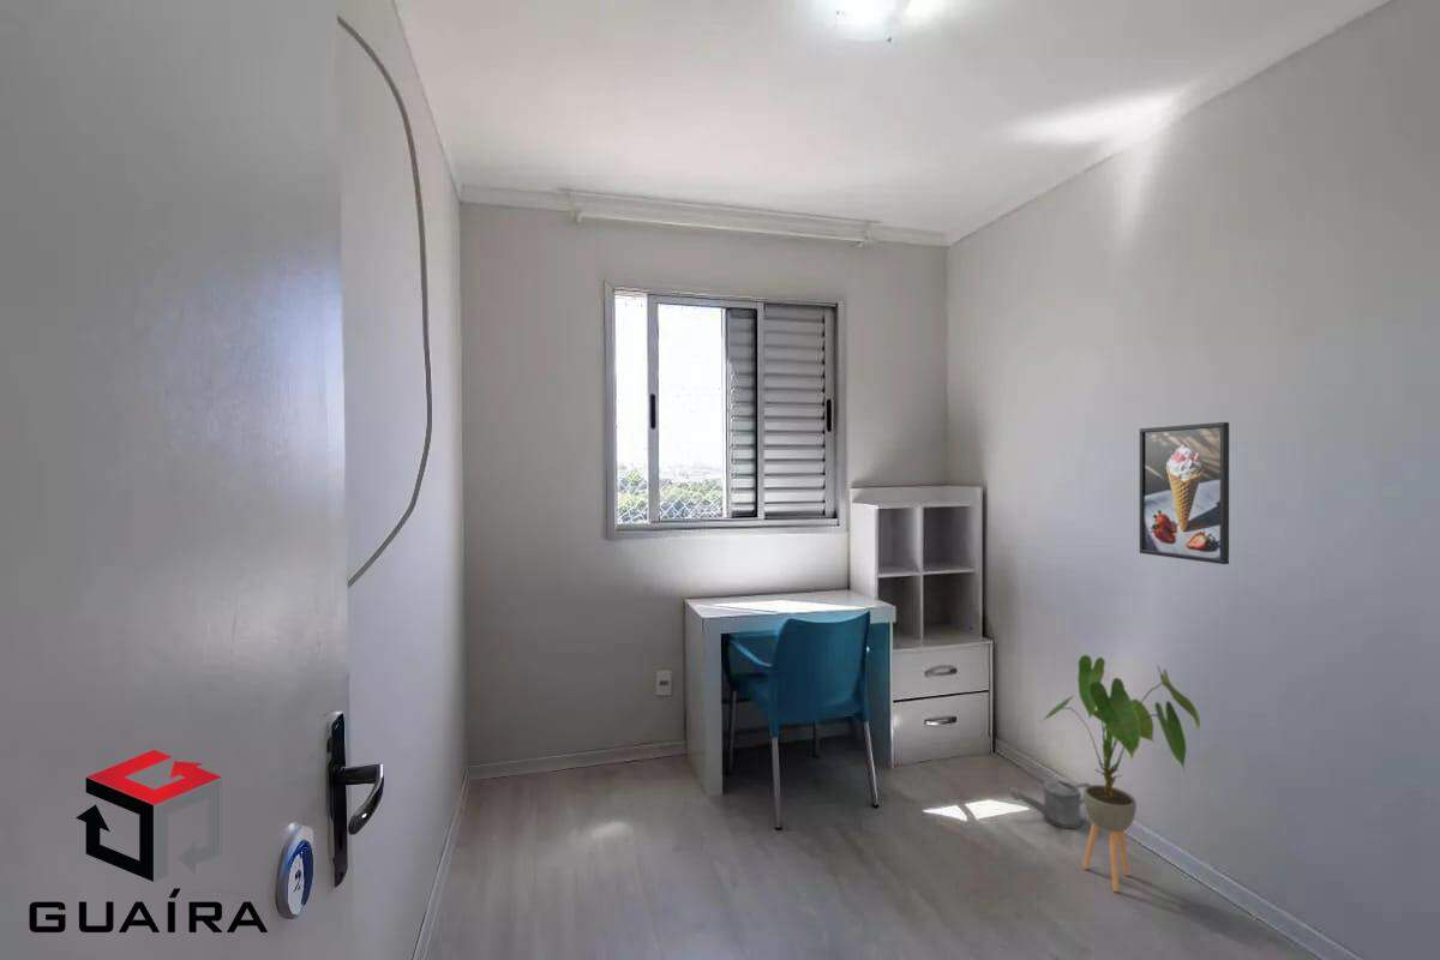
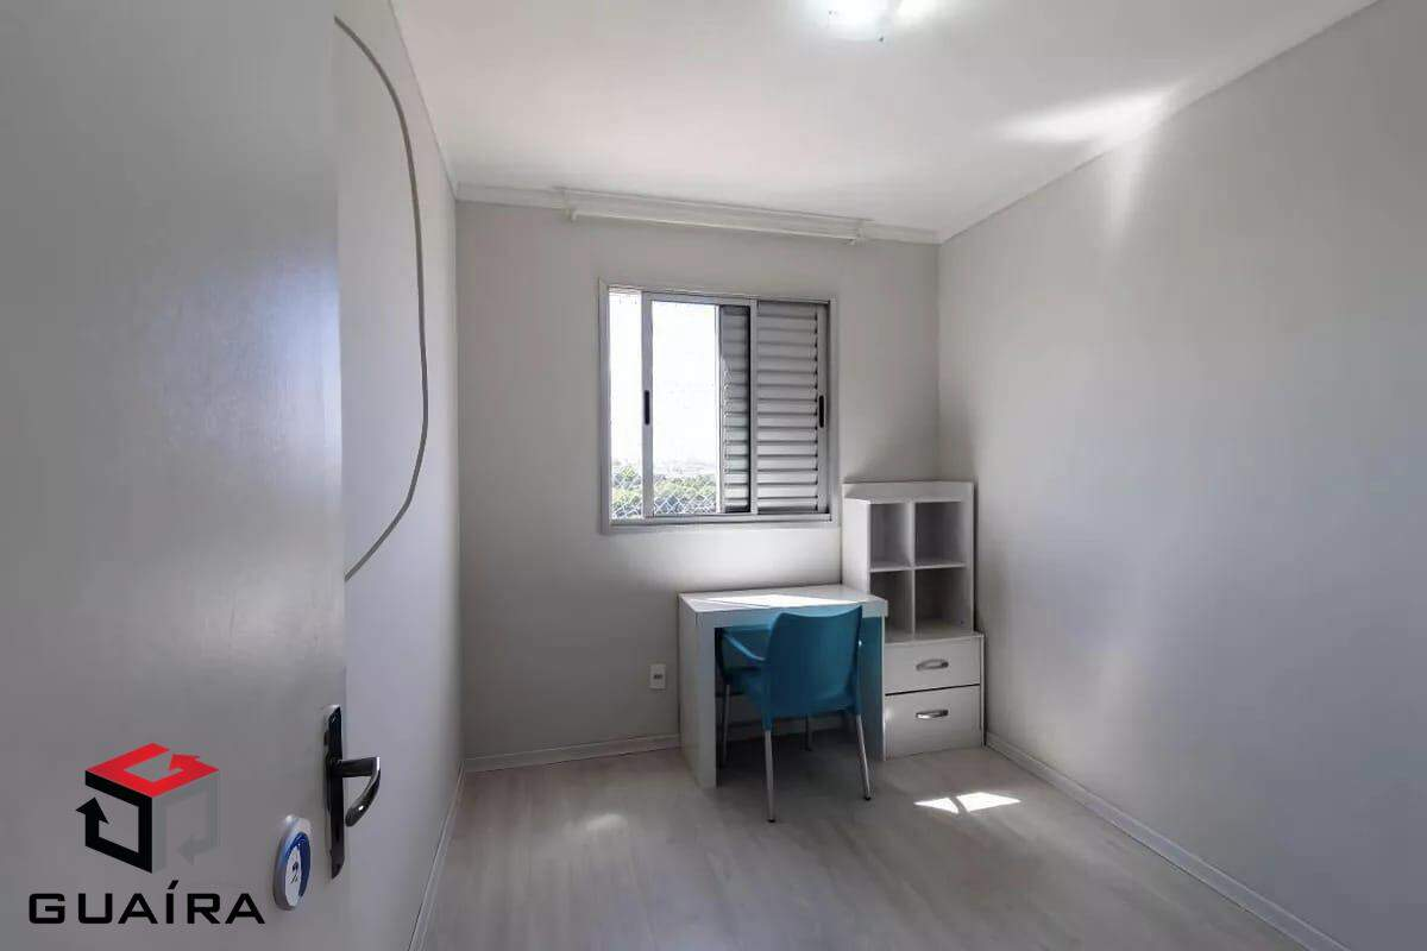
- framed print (1181, 492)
- house plant (1121, 775)
- watering can (1051, 802)
